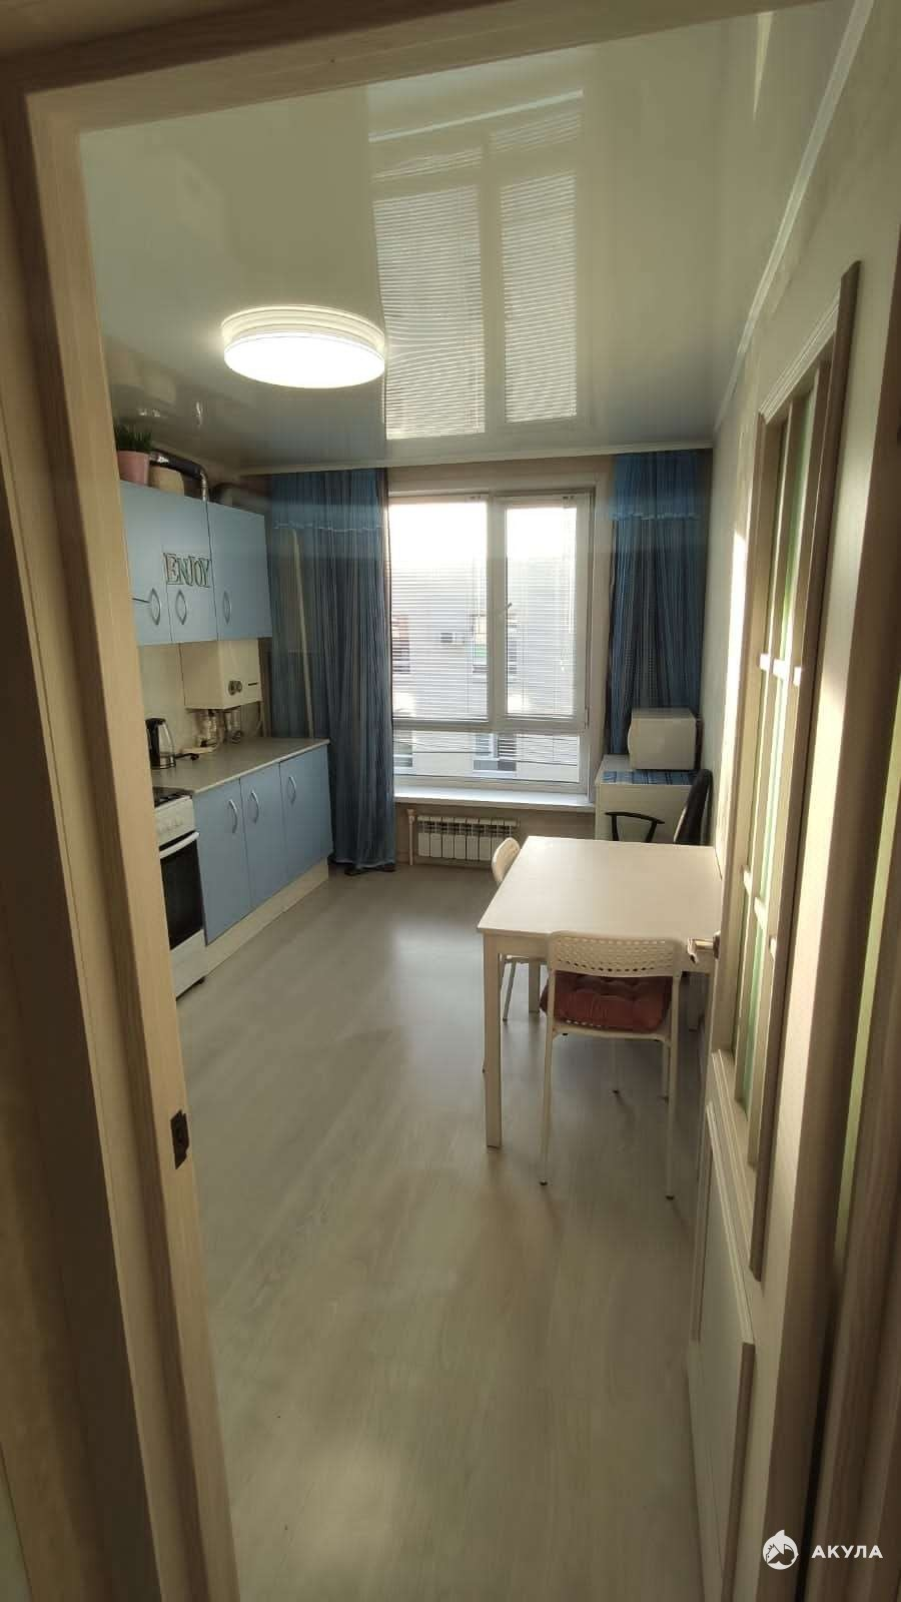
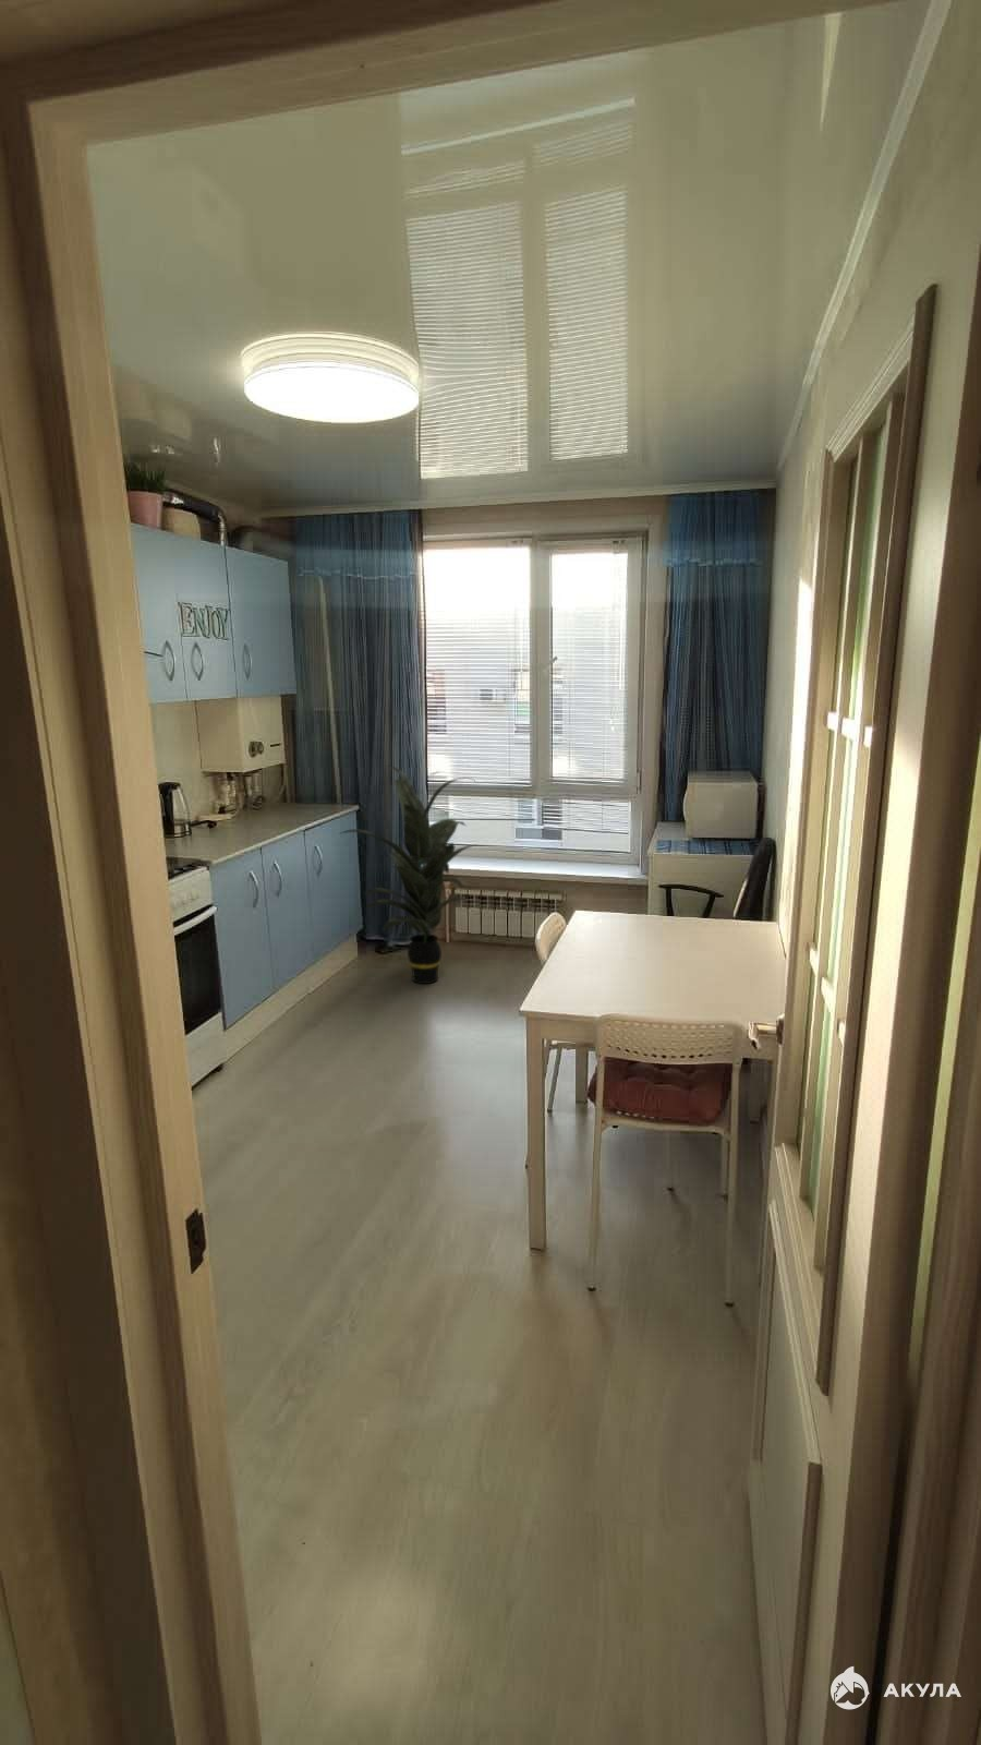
+ indoor plant (416, 875)
